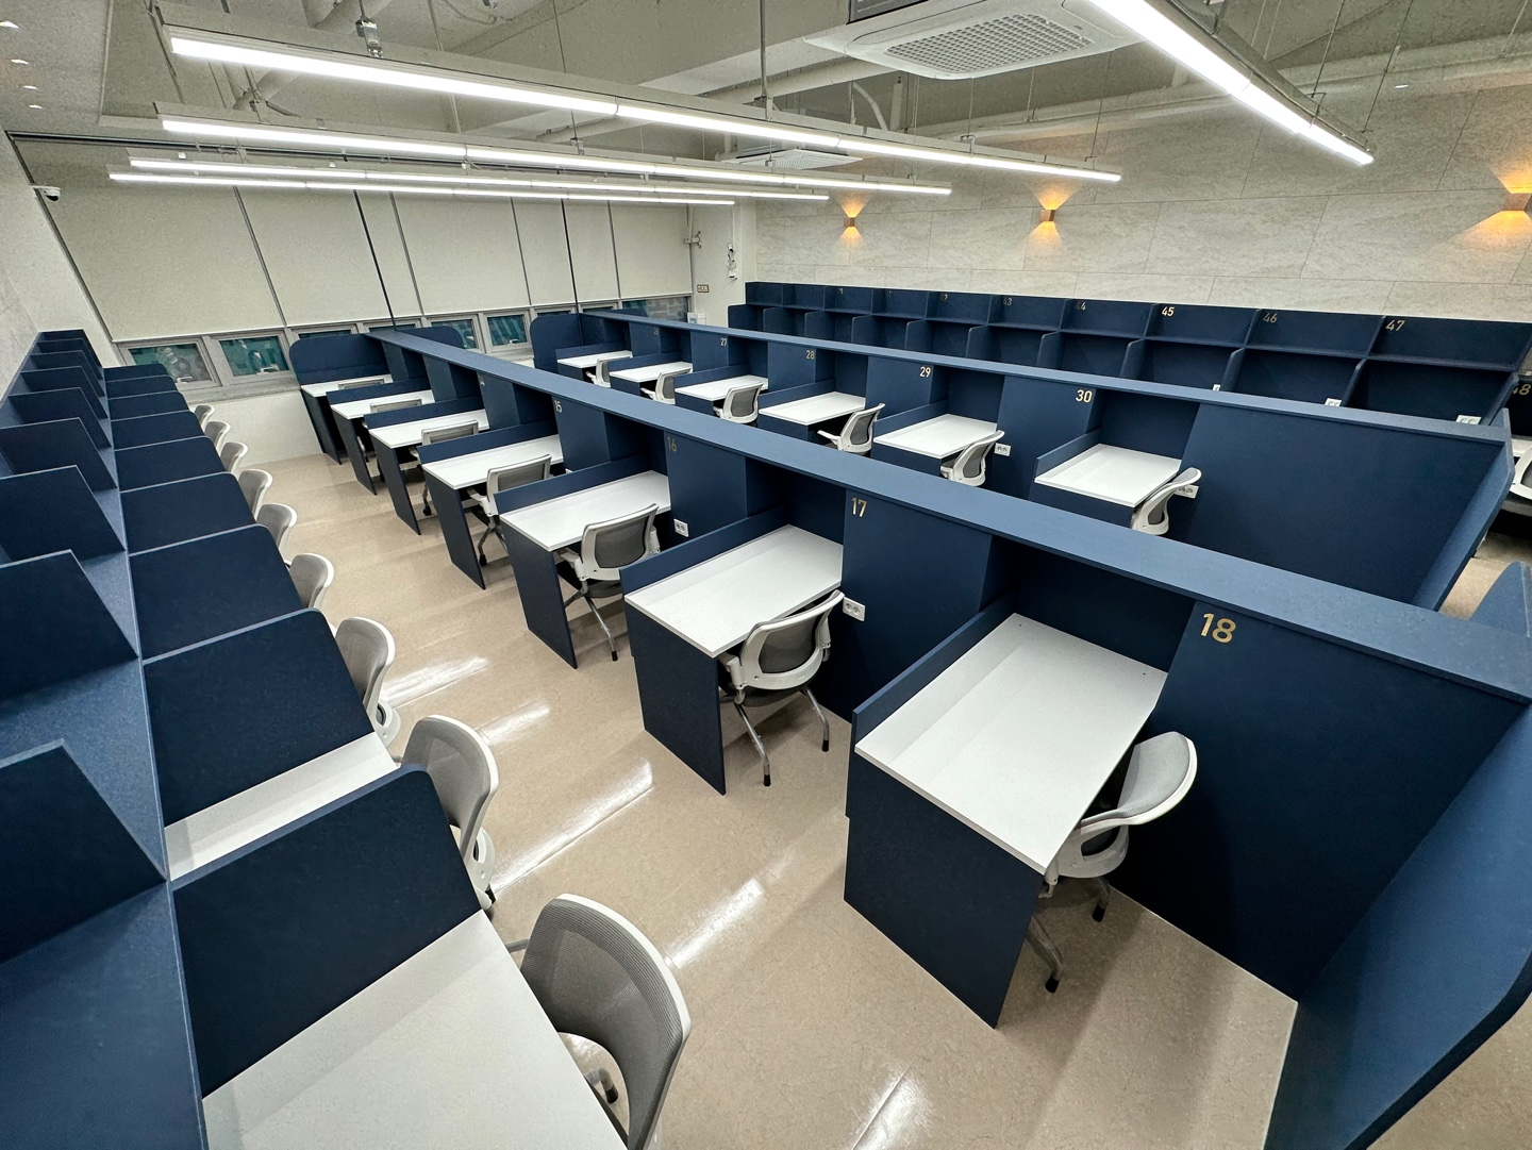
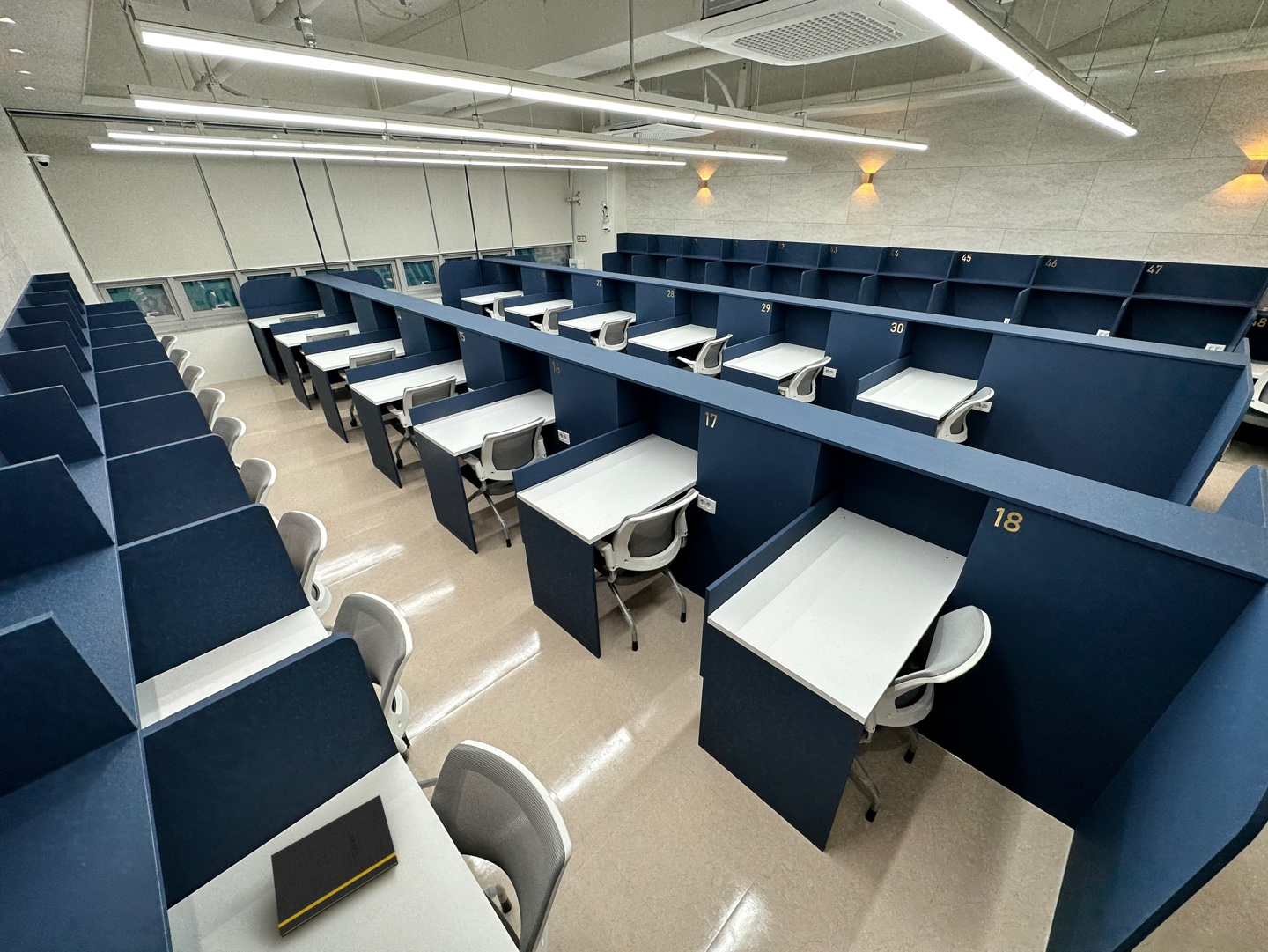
+ notepad (335, 859)
